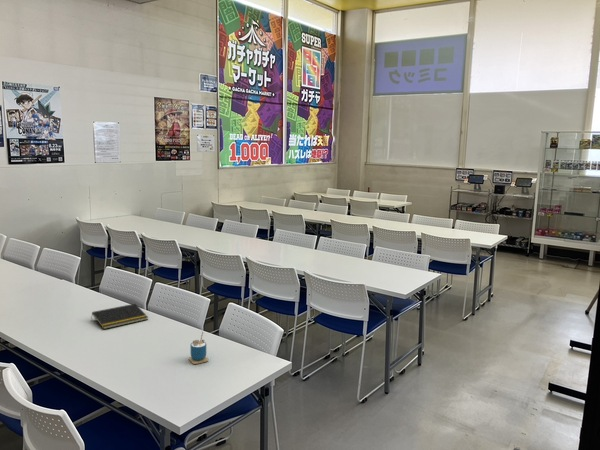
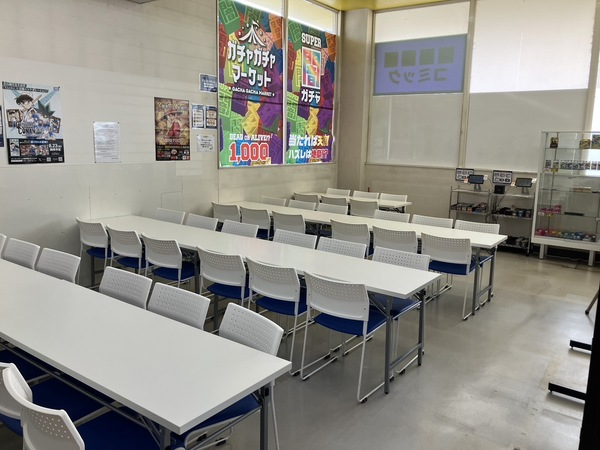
- notepad (120, 315)
- cup (198, 346)
